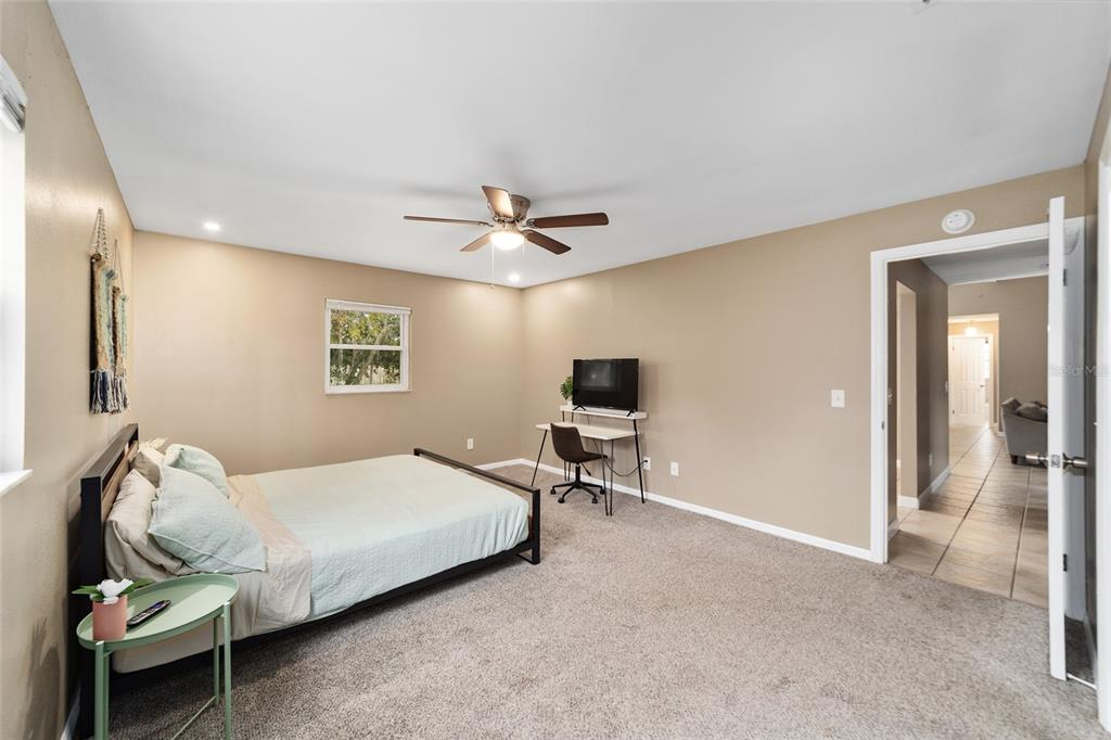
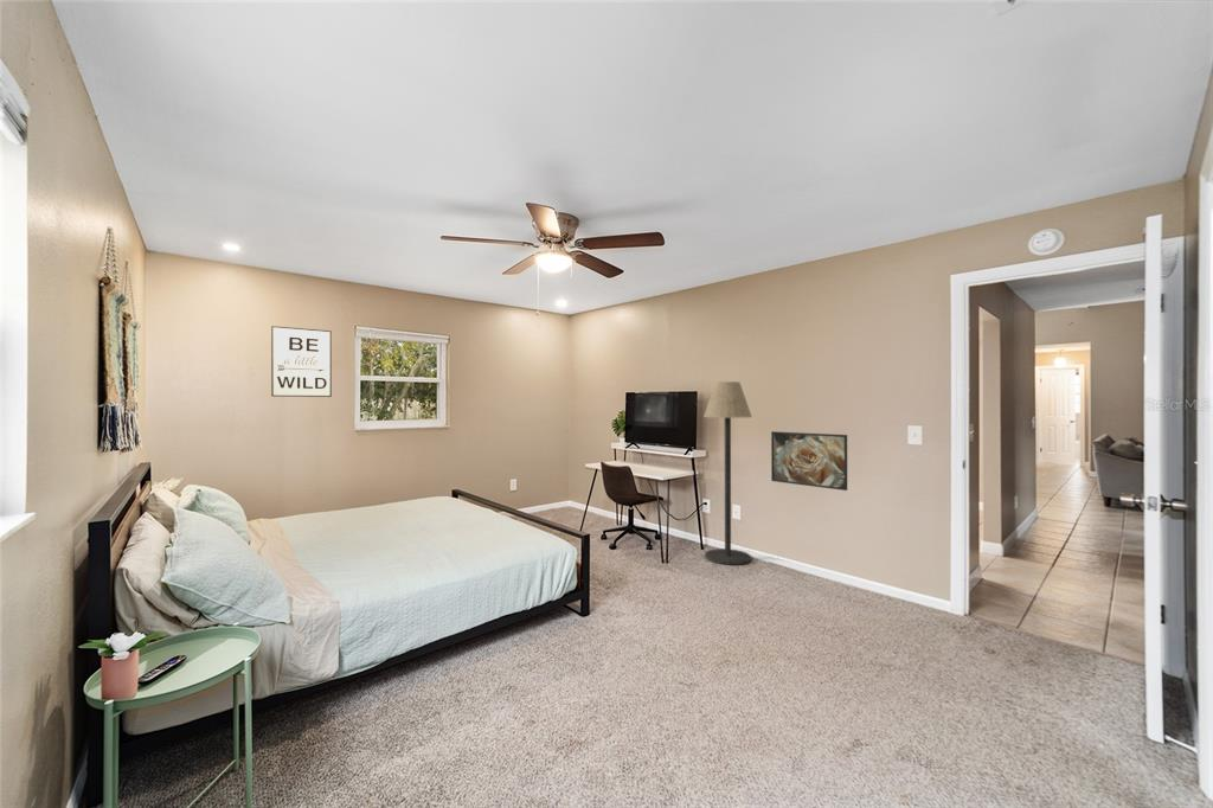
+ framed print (807, 458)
+ floor lamp (727, 469)
+ wall art (302, 363)
